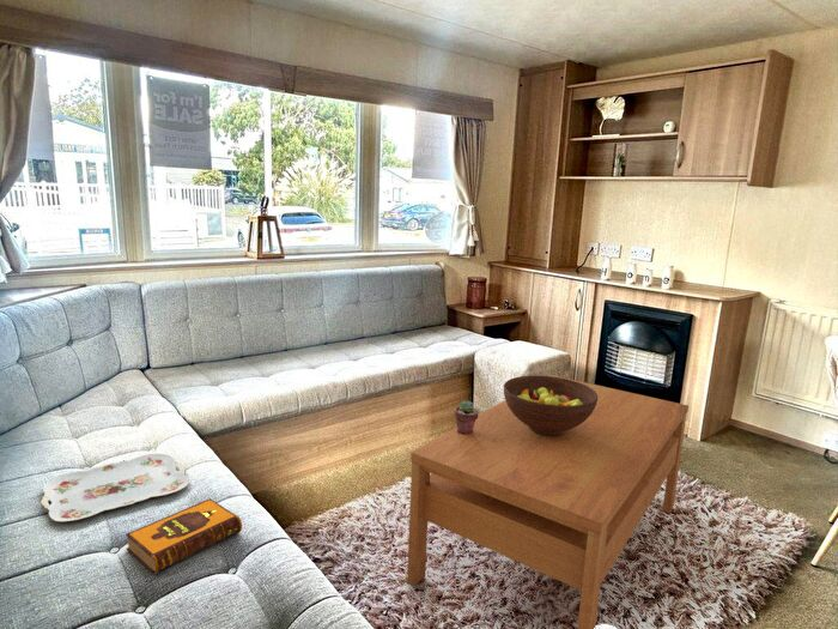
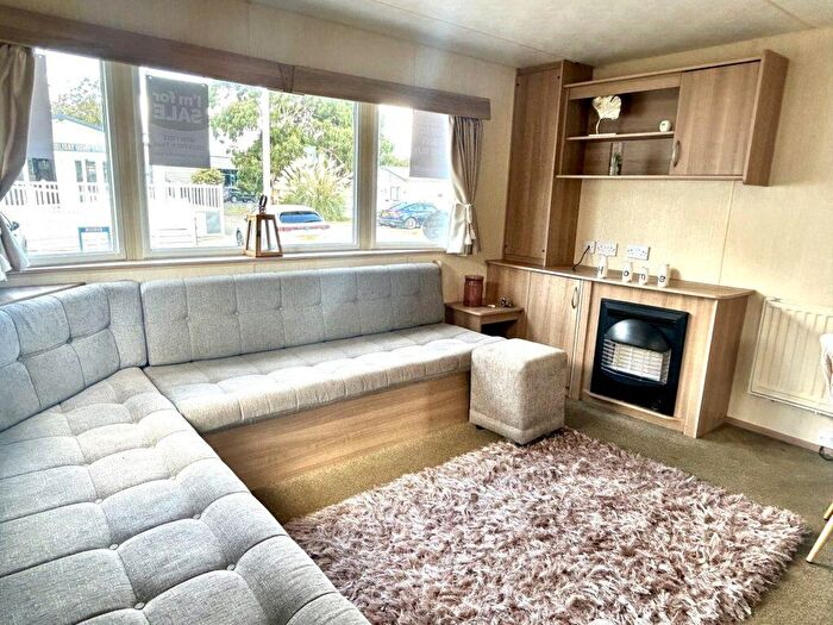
- serving tray (117, 484)
- fruit bowl (547, 409)
- hardback book (186, 533)
- coffee table (563, 484)
- potted succulent (466, 416)
